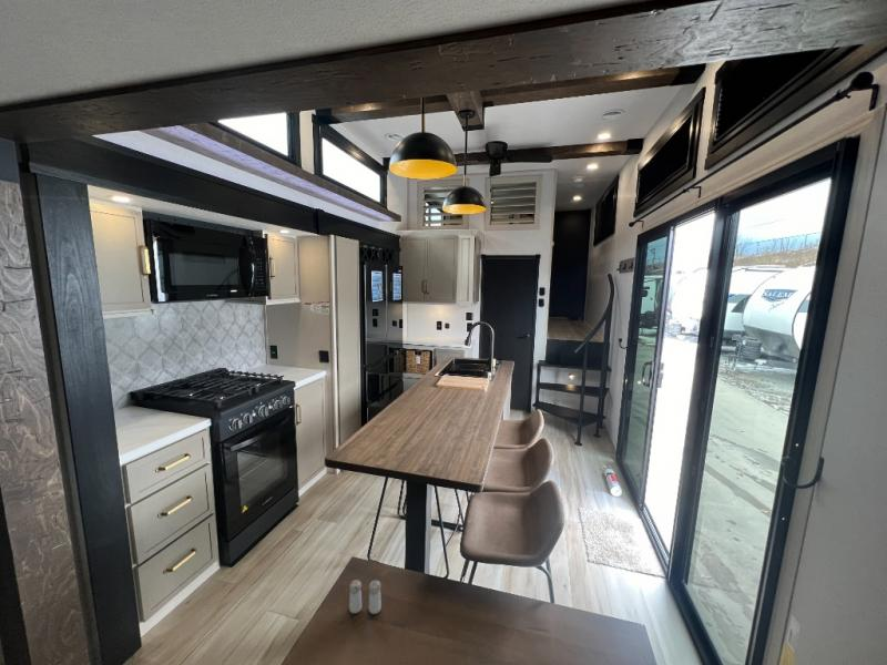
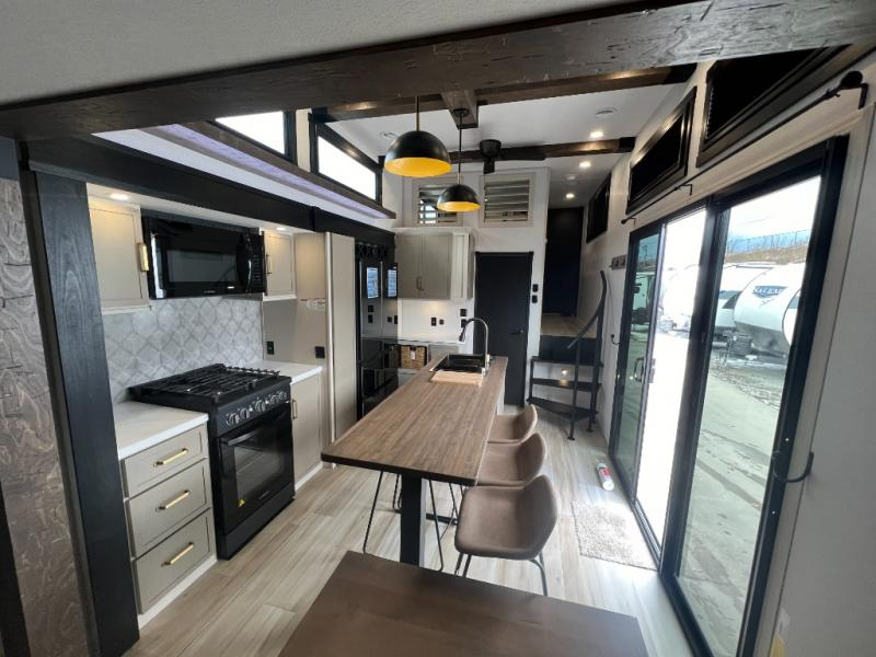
- salt and pepper shaker (360, 595)
